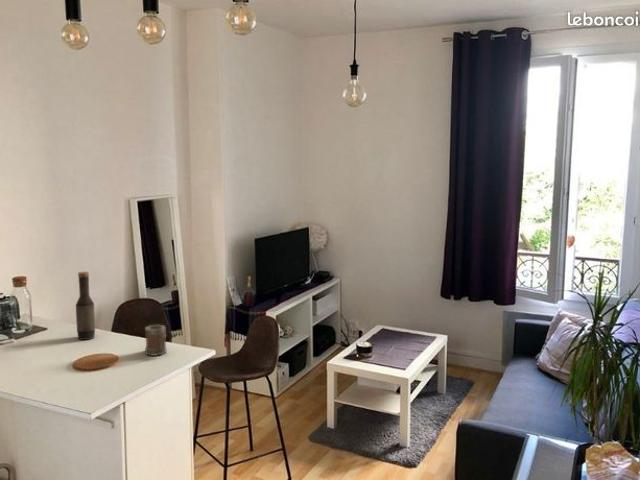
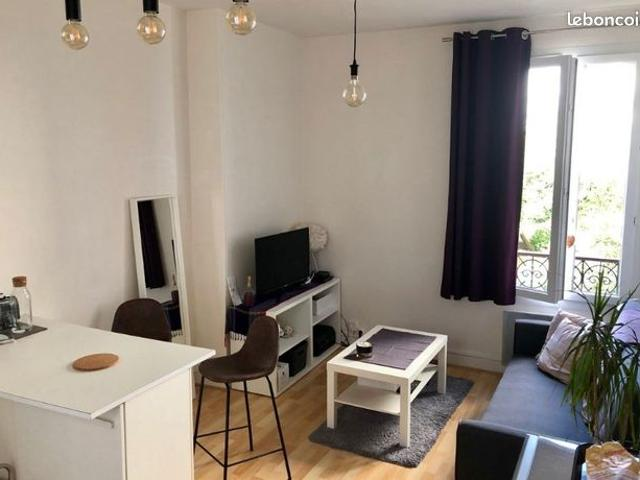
- bottle (84, 305)
- mug (157, 340)
